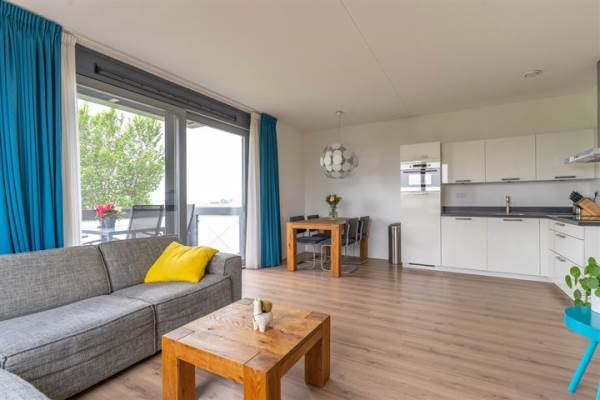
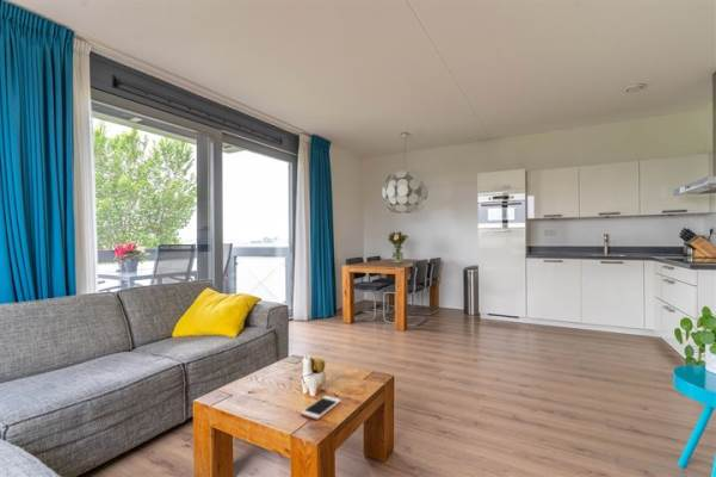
+ cell phone (321, 407)
